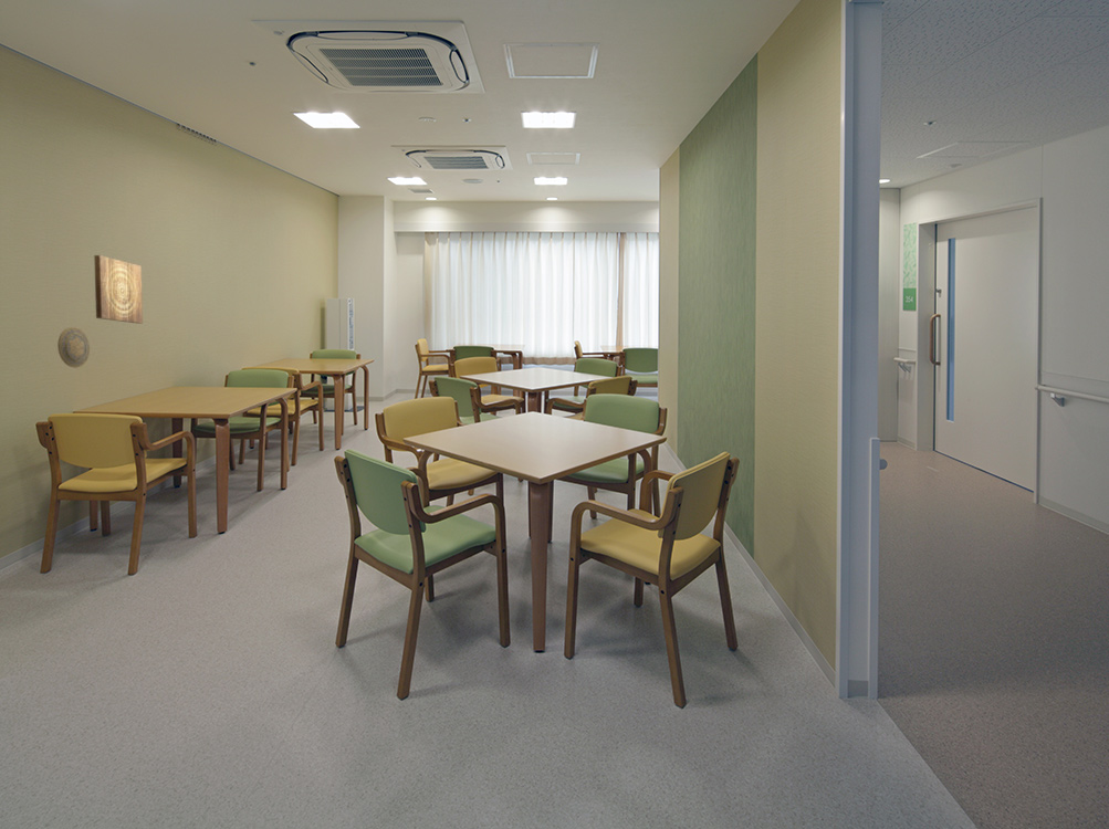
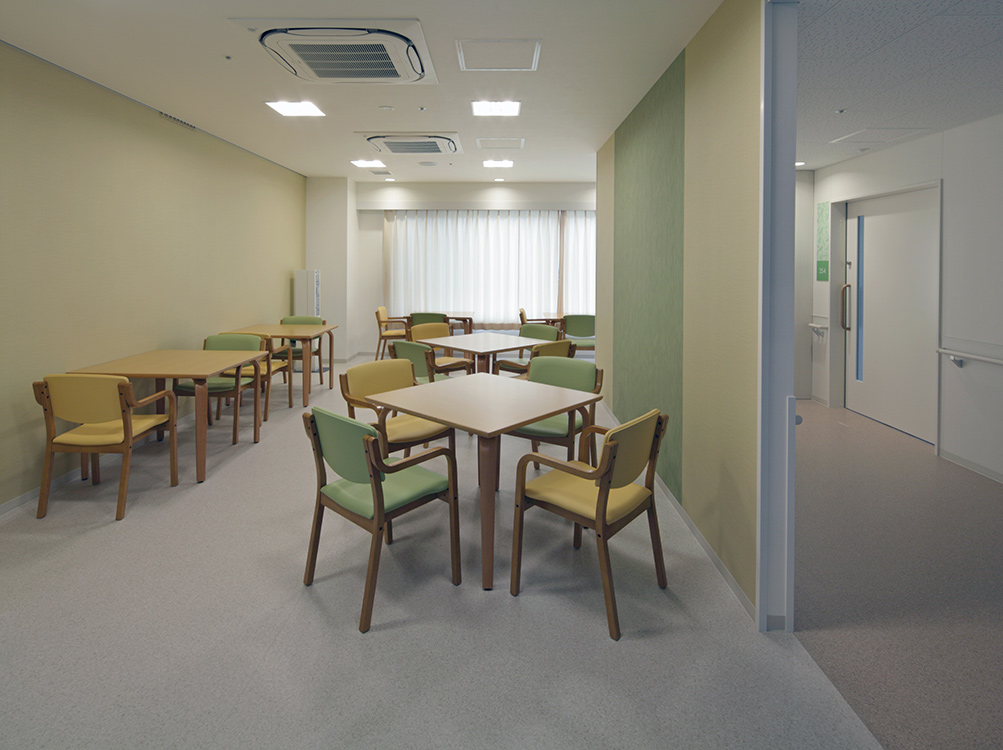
- decorative plate (75, 347)
- wall art (119, 291)
